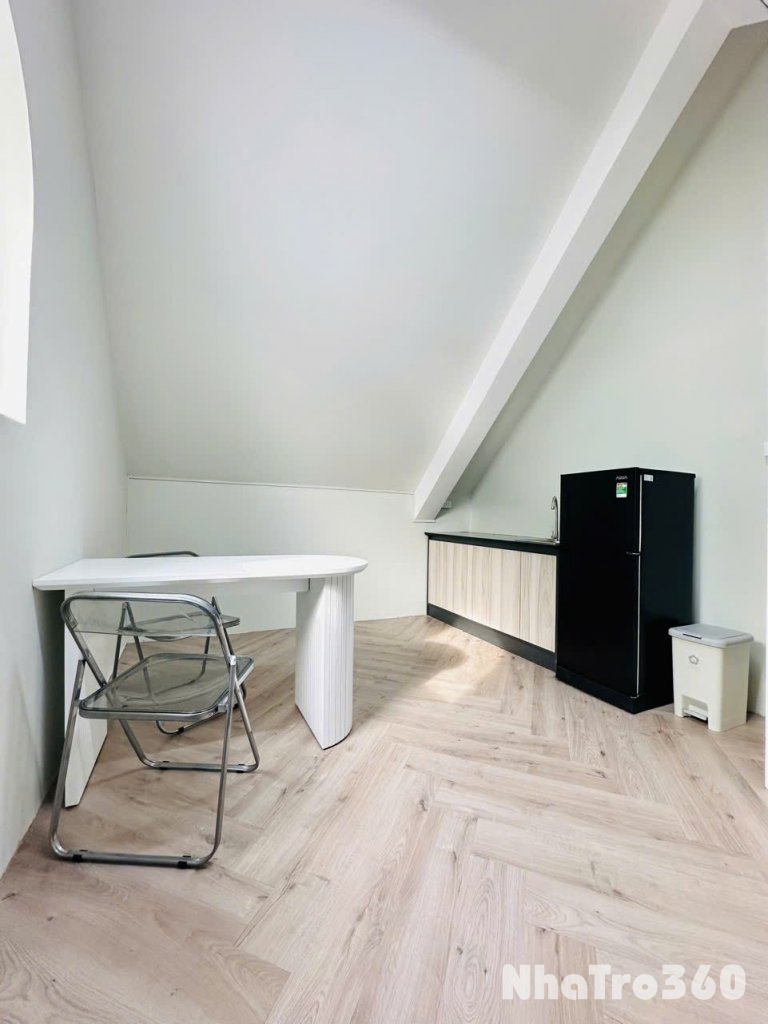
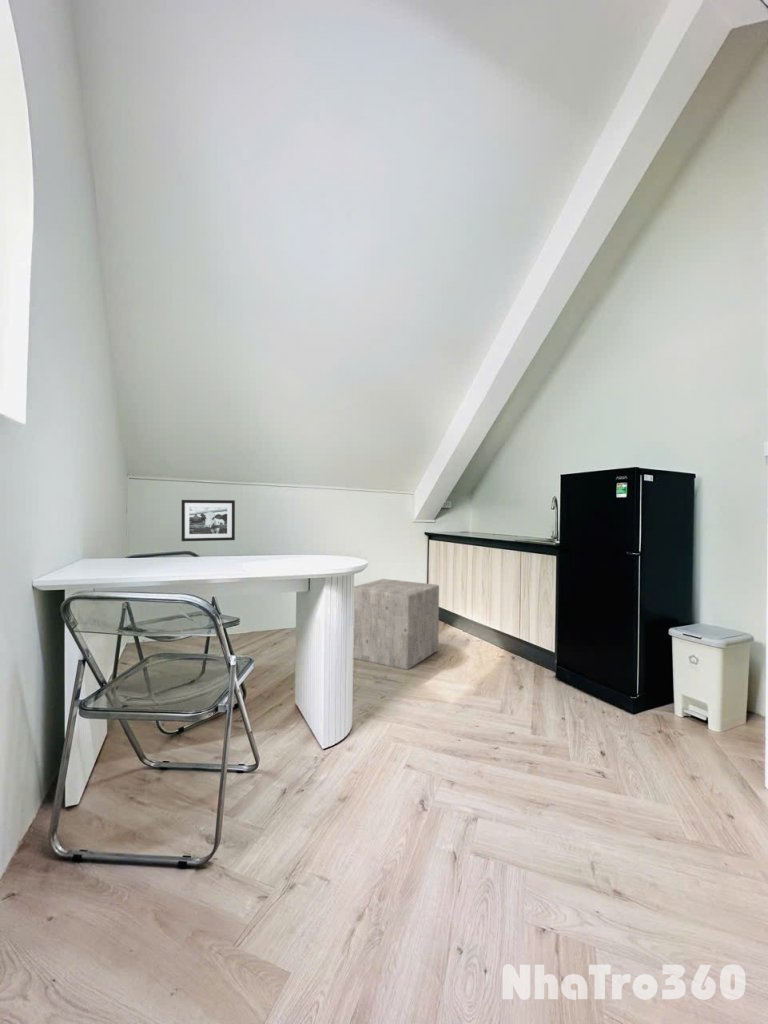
+ picture frame (208, 520)
+ stool (393, 620)
